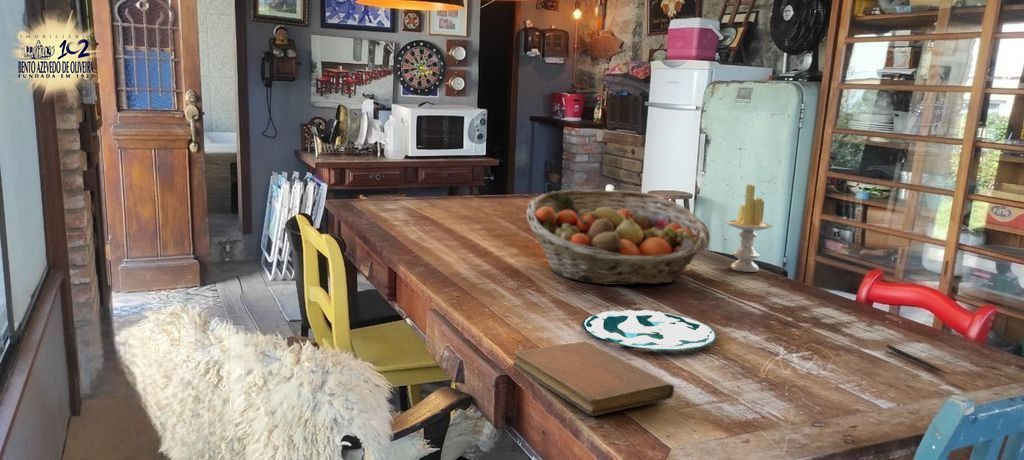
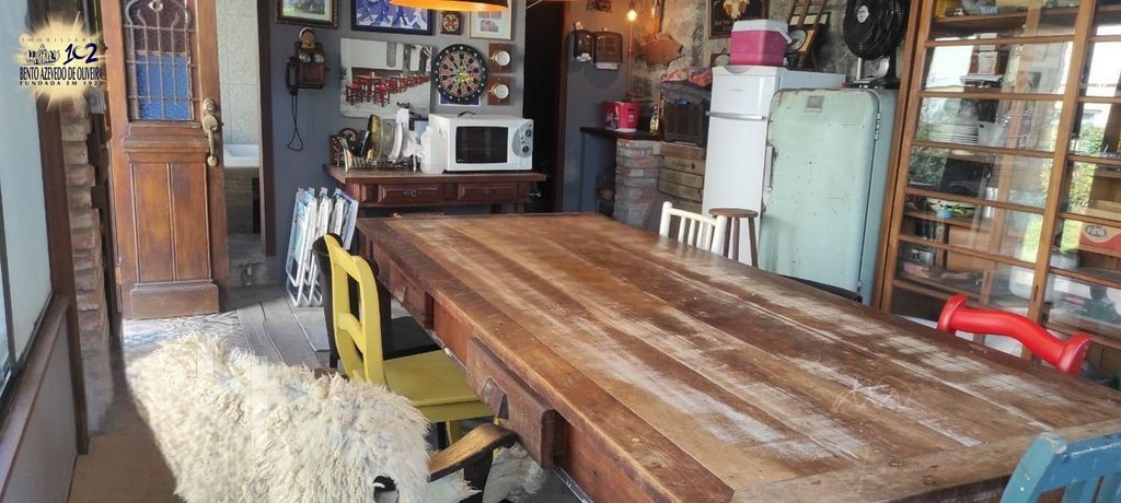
- pen (915, 358)
- plate (649, 322)
- notebook (589, 373)
- candle (748, 226)
- fruit basket (615, 234)
